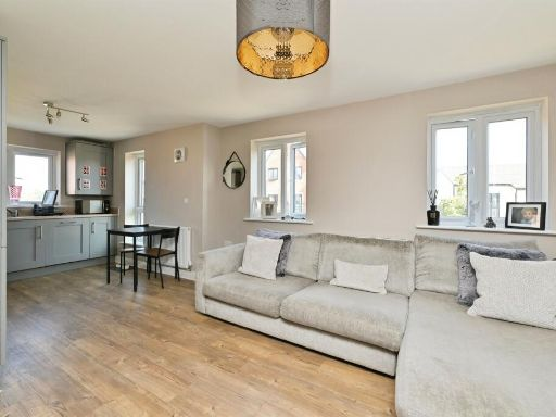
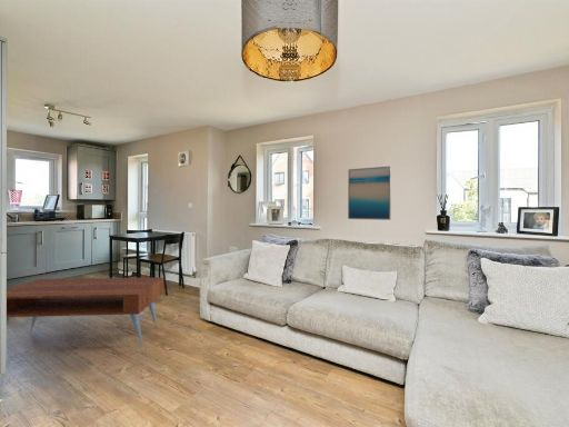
+ coffee table (83, 311)
+ wall art (369, 193)
